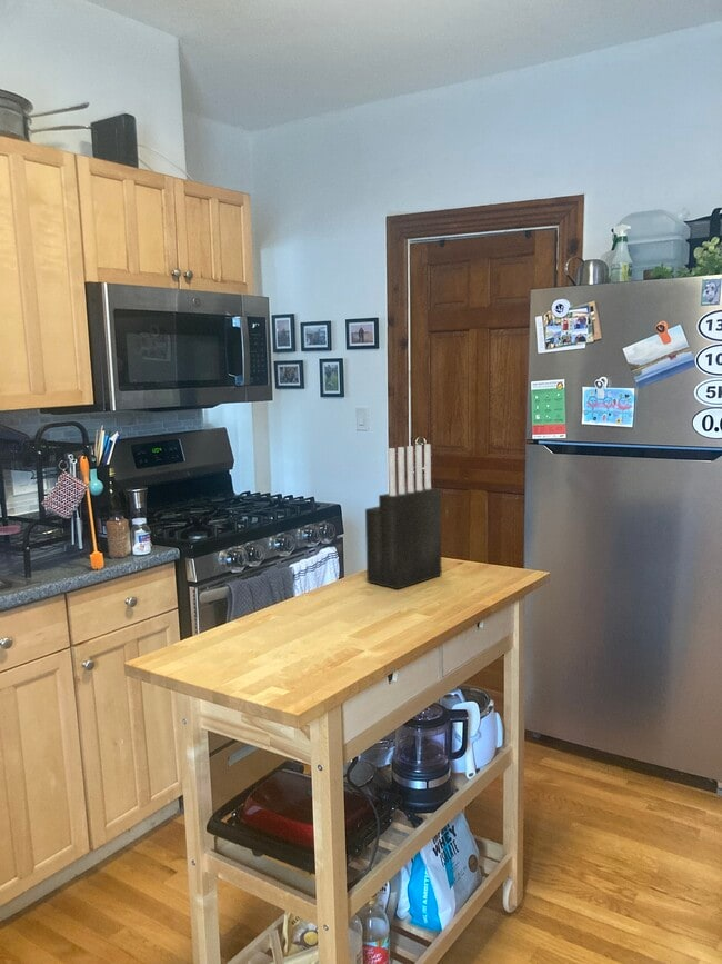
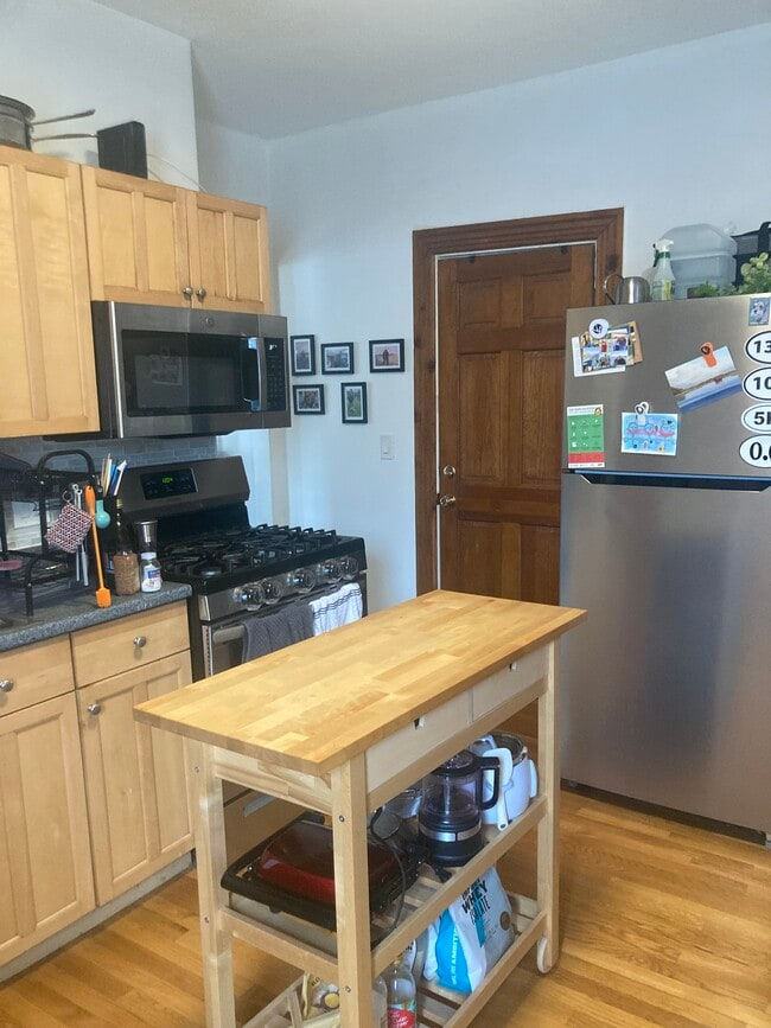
- knife block (400, 513)
